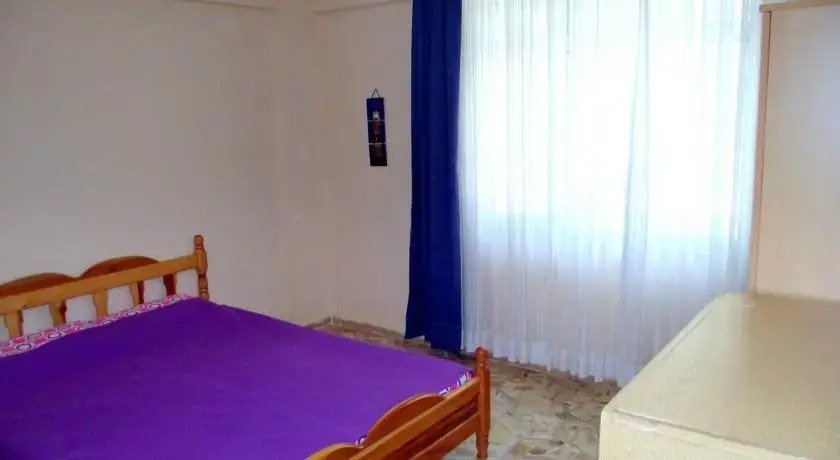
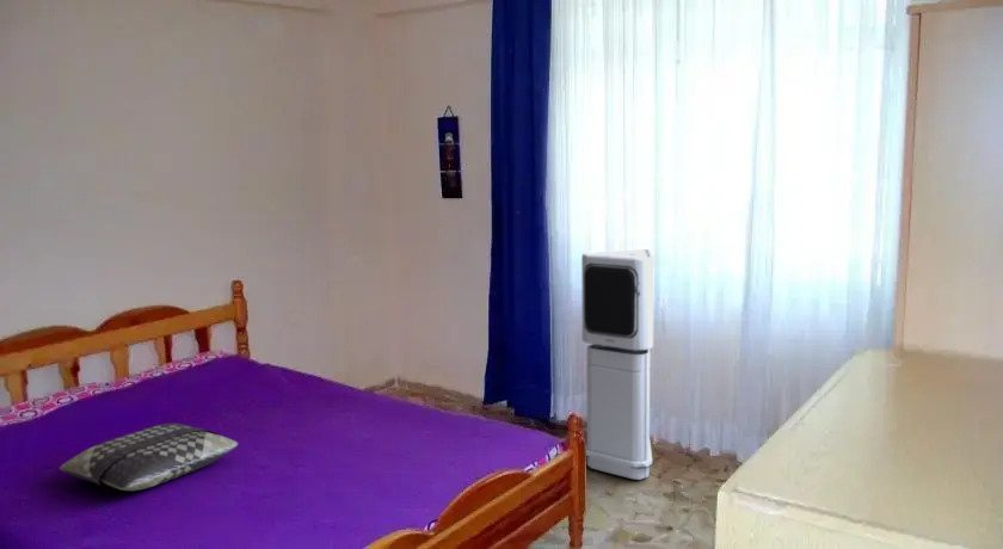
+ cushion (153, 455)
+ air purifier (628, 359)
